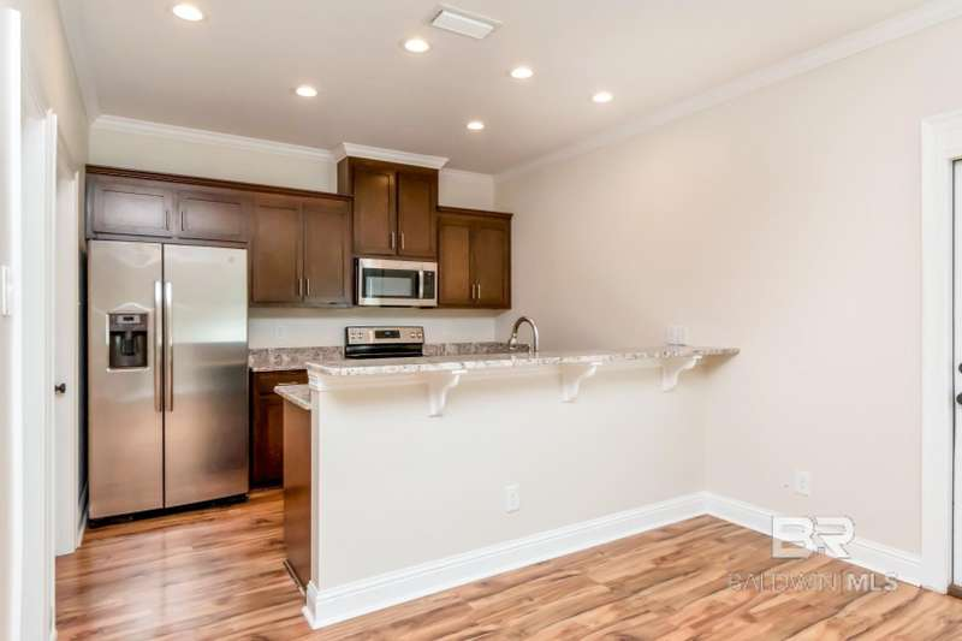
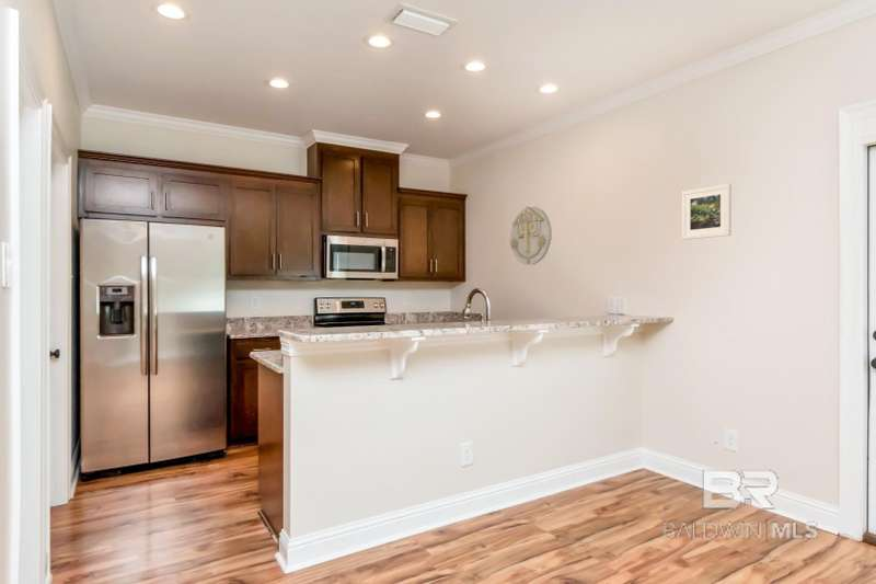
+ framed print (705, 213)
+ wall decoration (528, 236)
